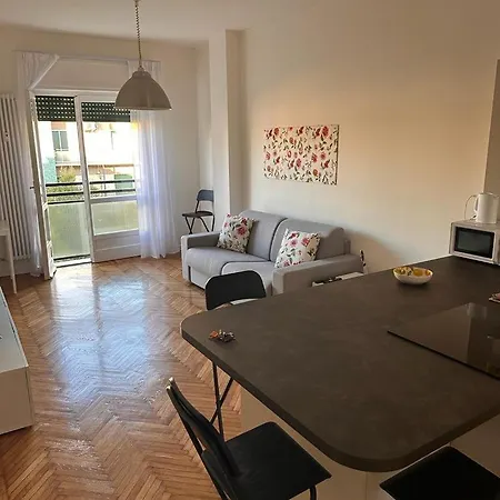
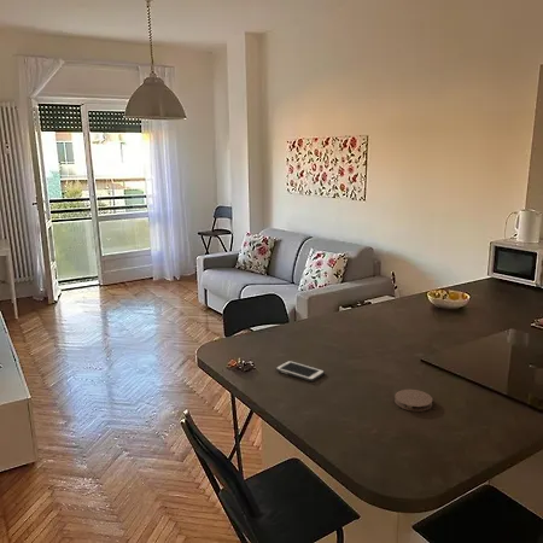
+ cell phone (299, 370)
+ coaster (413, 399)
